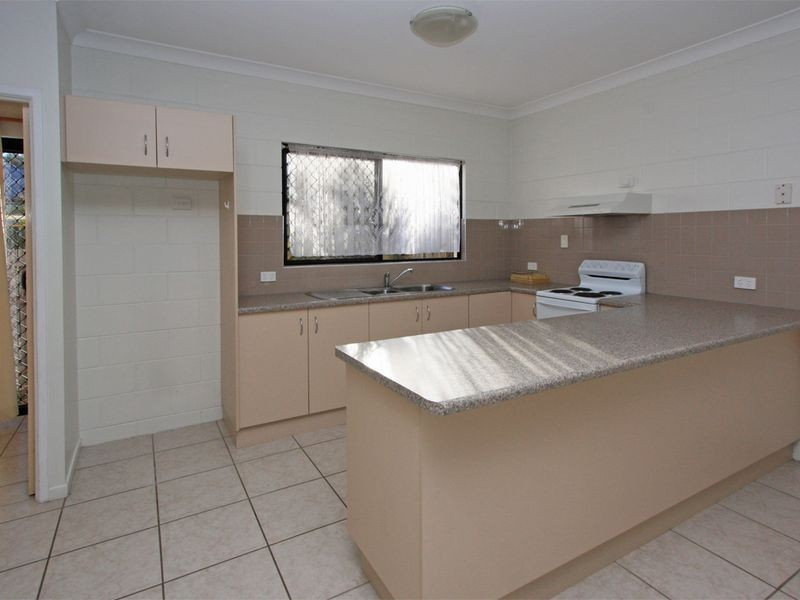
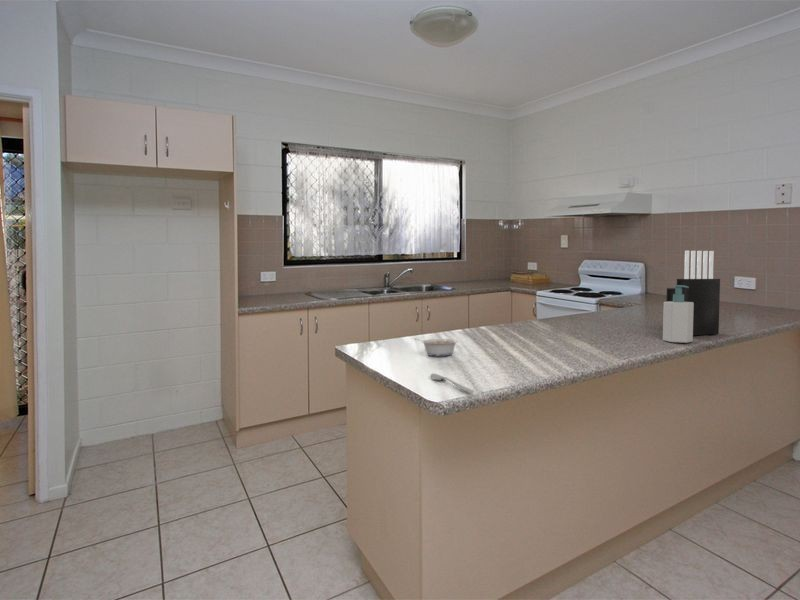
+ spoon (451, 381)
+ knife block (690, 292)
+ soap bottle (678, 313)
+ legume (438, 346)
